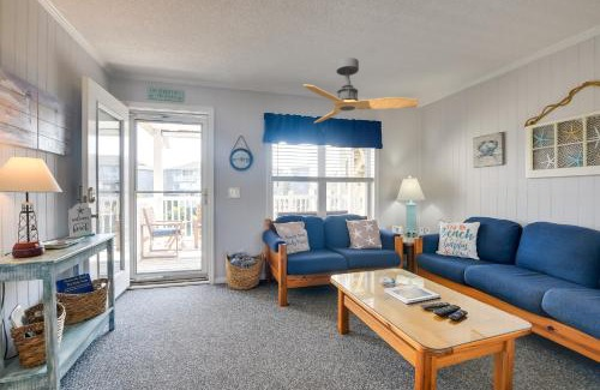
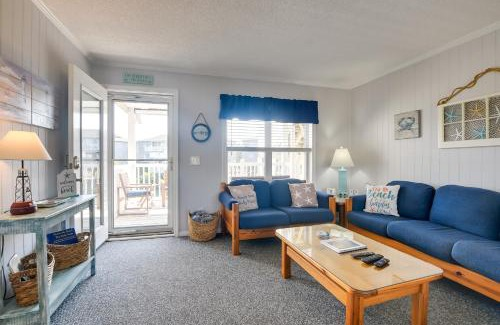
- ceiling fan (355, 89)
